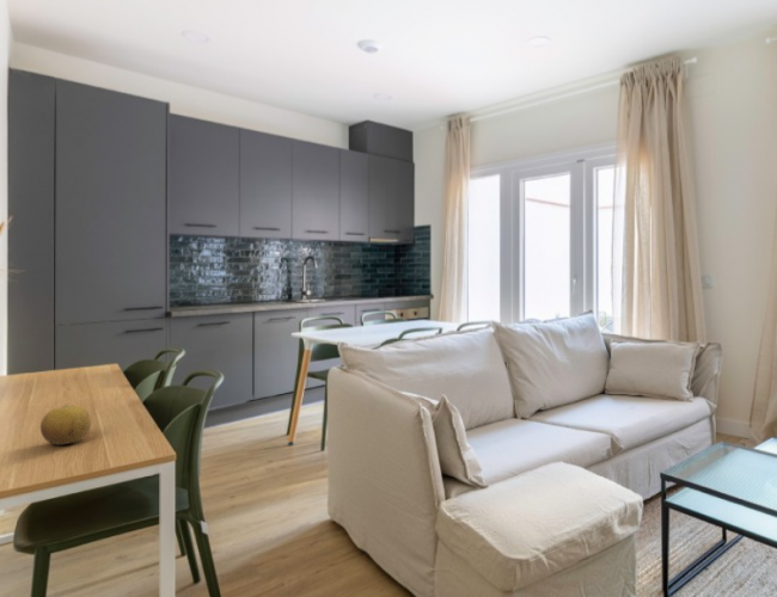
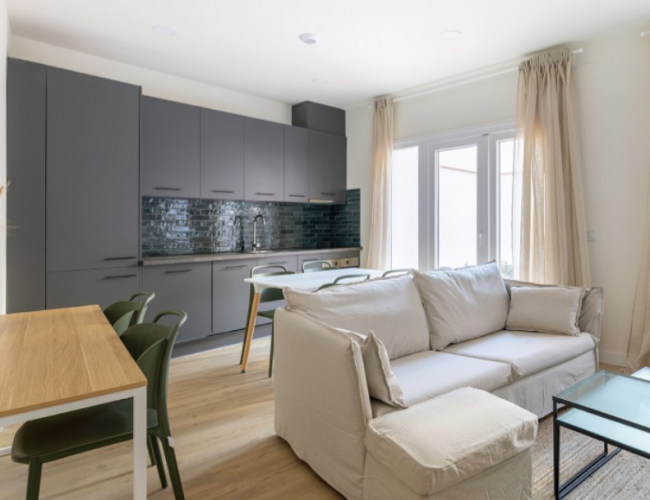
- fruit (66, 424)
